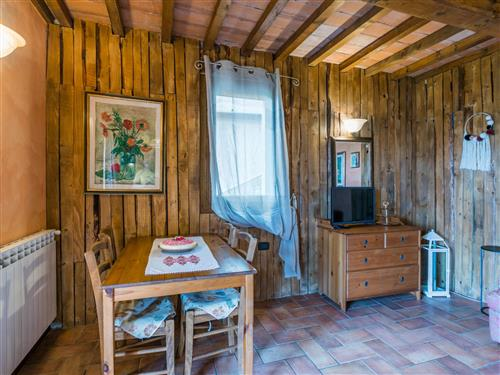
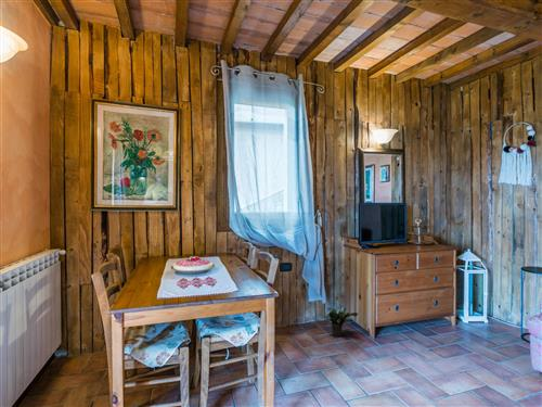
+ potted plant (341, 319)
